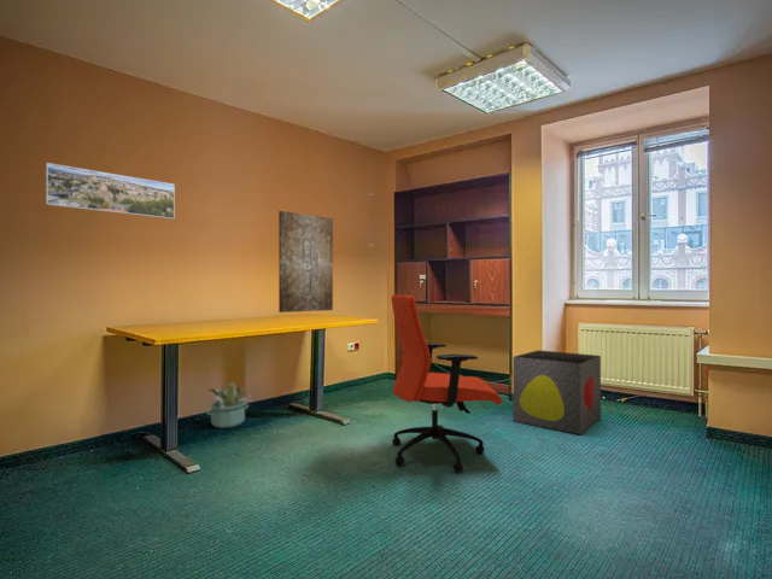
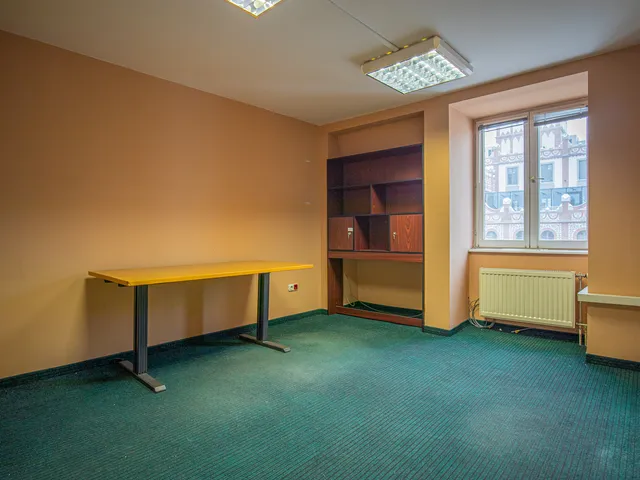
- wall art (306, 263)
- storage bin (556, 387)
- decorative plant (229, 404)
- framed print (116, 193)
- office chair (439, 374)
